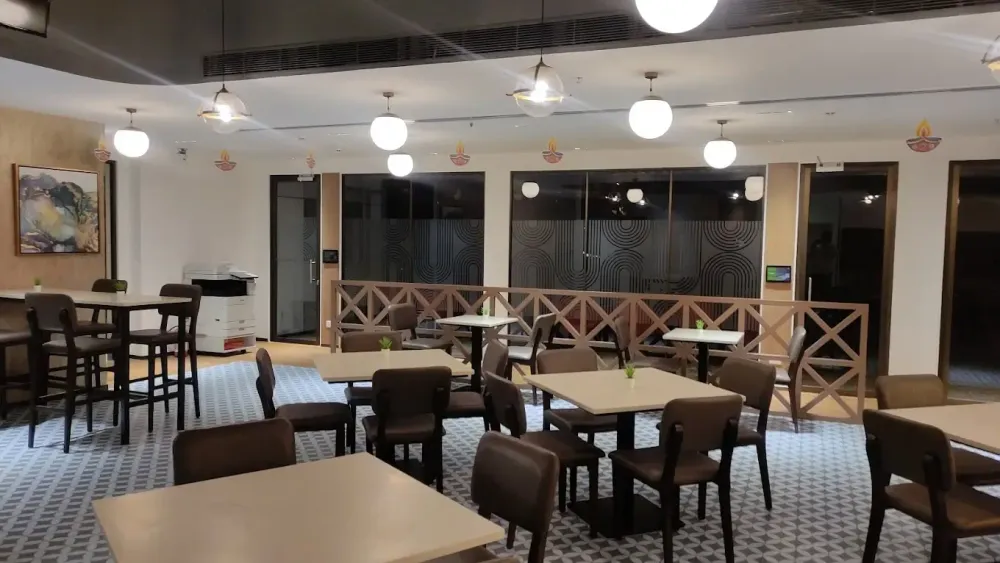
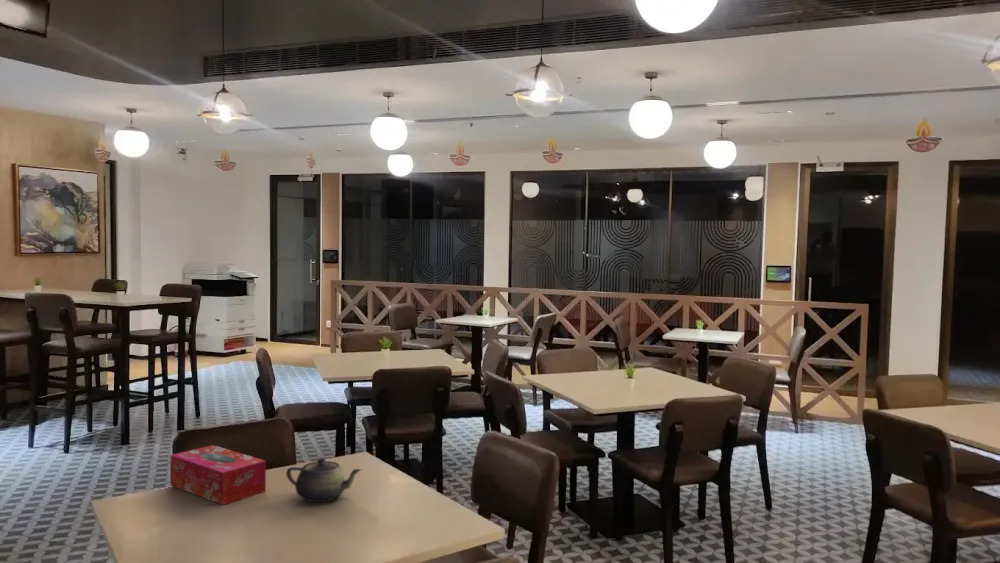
+ tissue box (217, 473)
+ teapot (323, 477)
